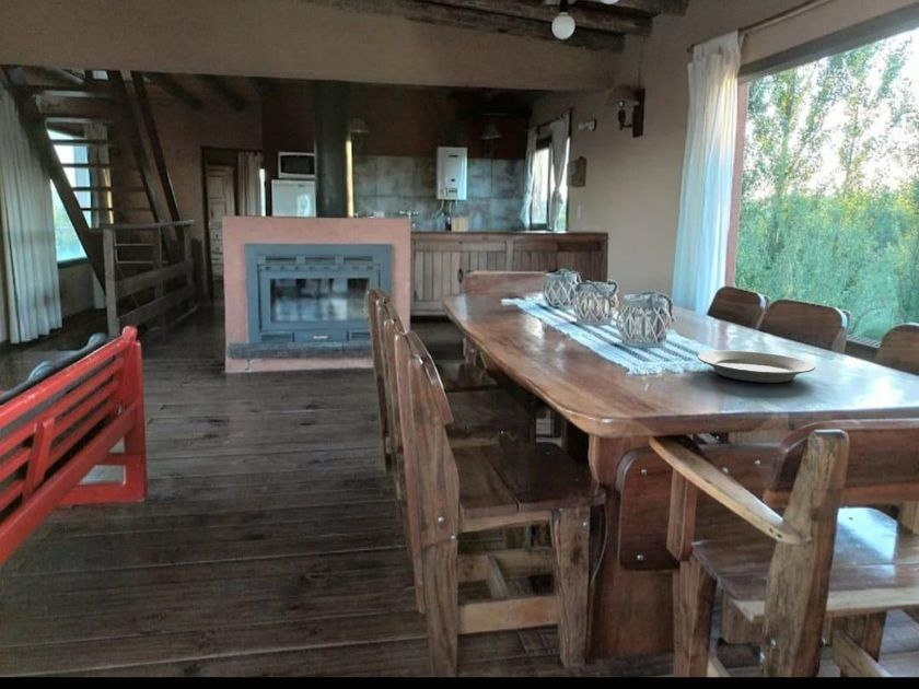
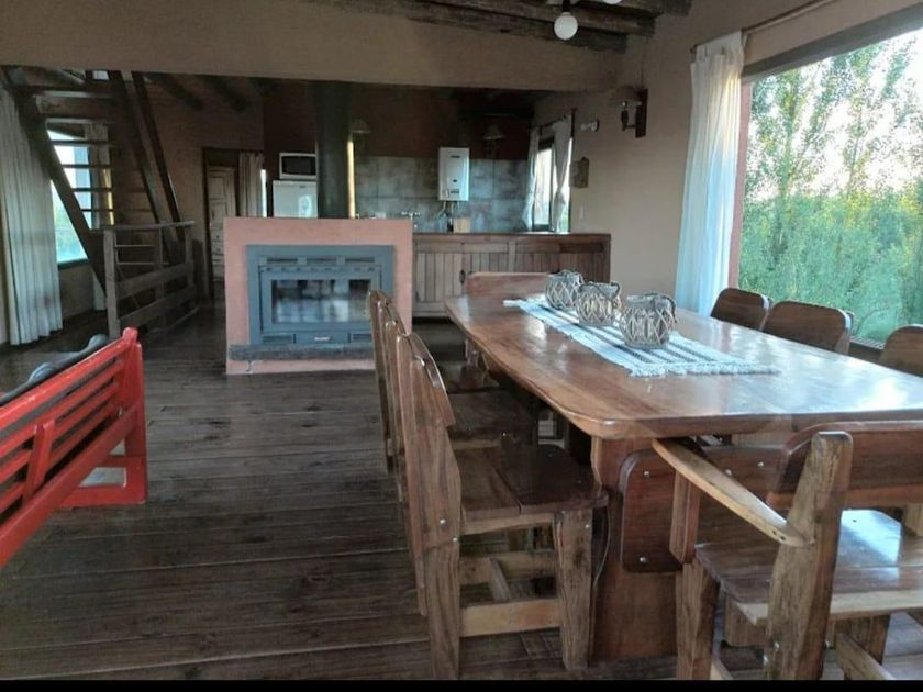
- plate (754, 366)
